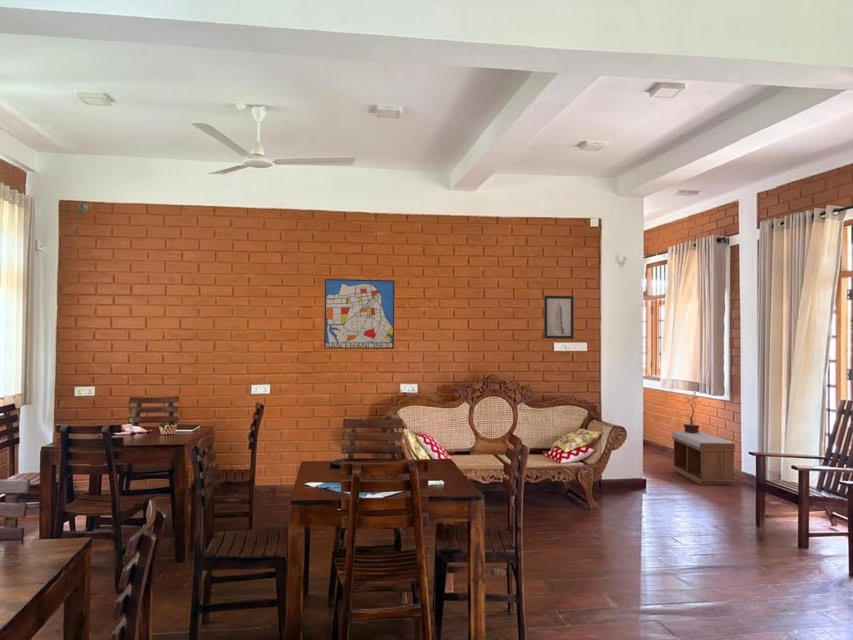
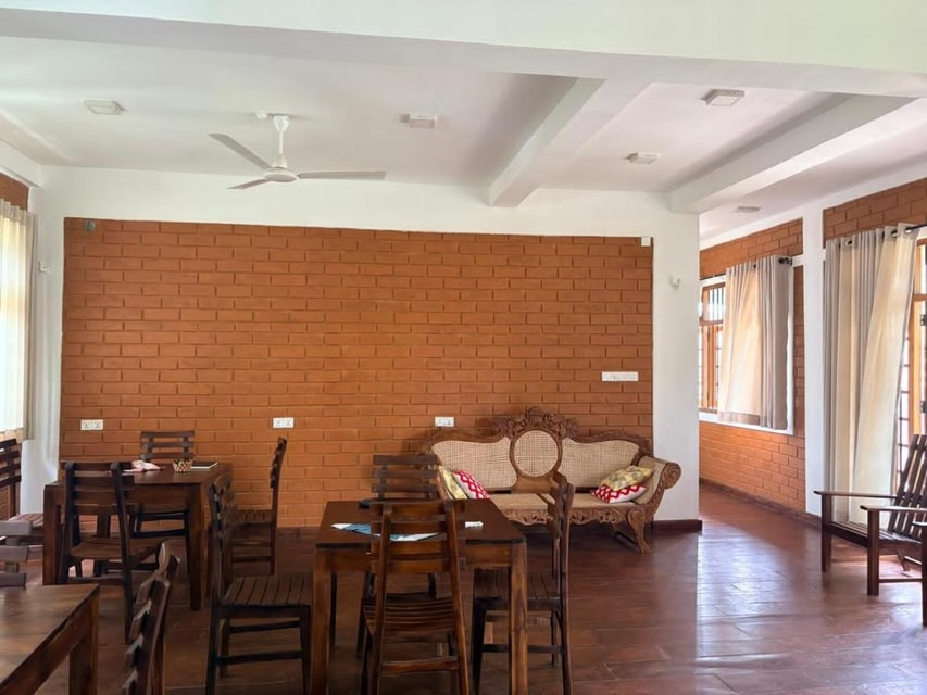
- wall art (558, 317)
- wall art (359, 314)
- bench (701, 456)
- potted plant (692, 413)
